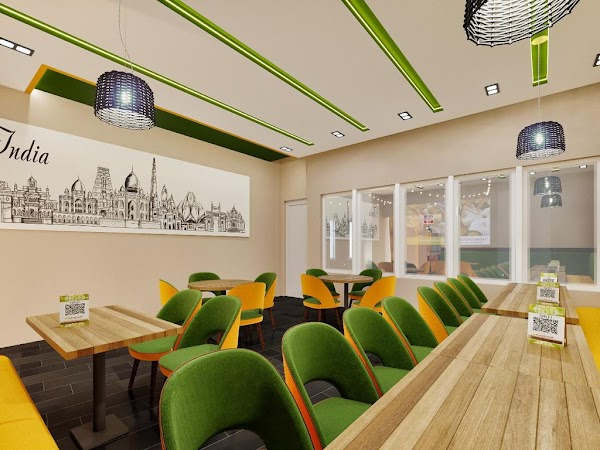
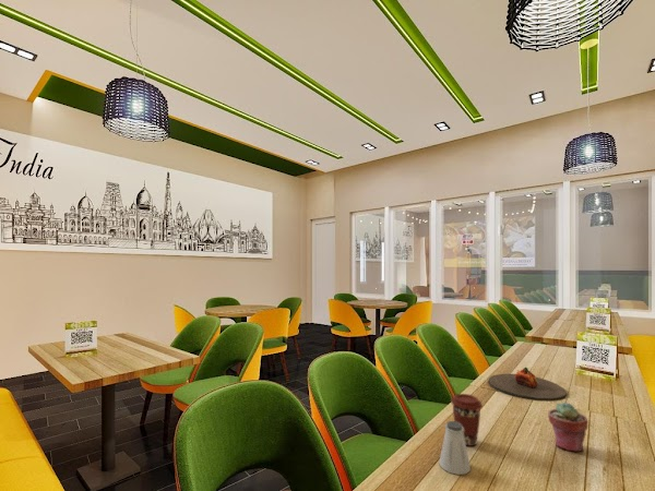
+ potted succulent (568, 423)
+ saltshaker (454, 444)
+ plate (525, 376)
+ coffee cup (466, 419)
